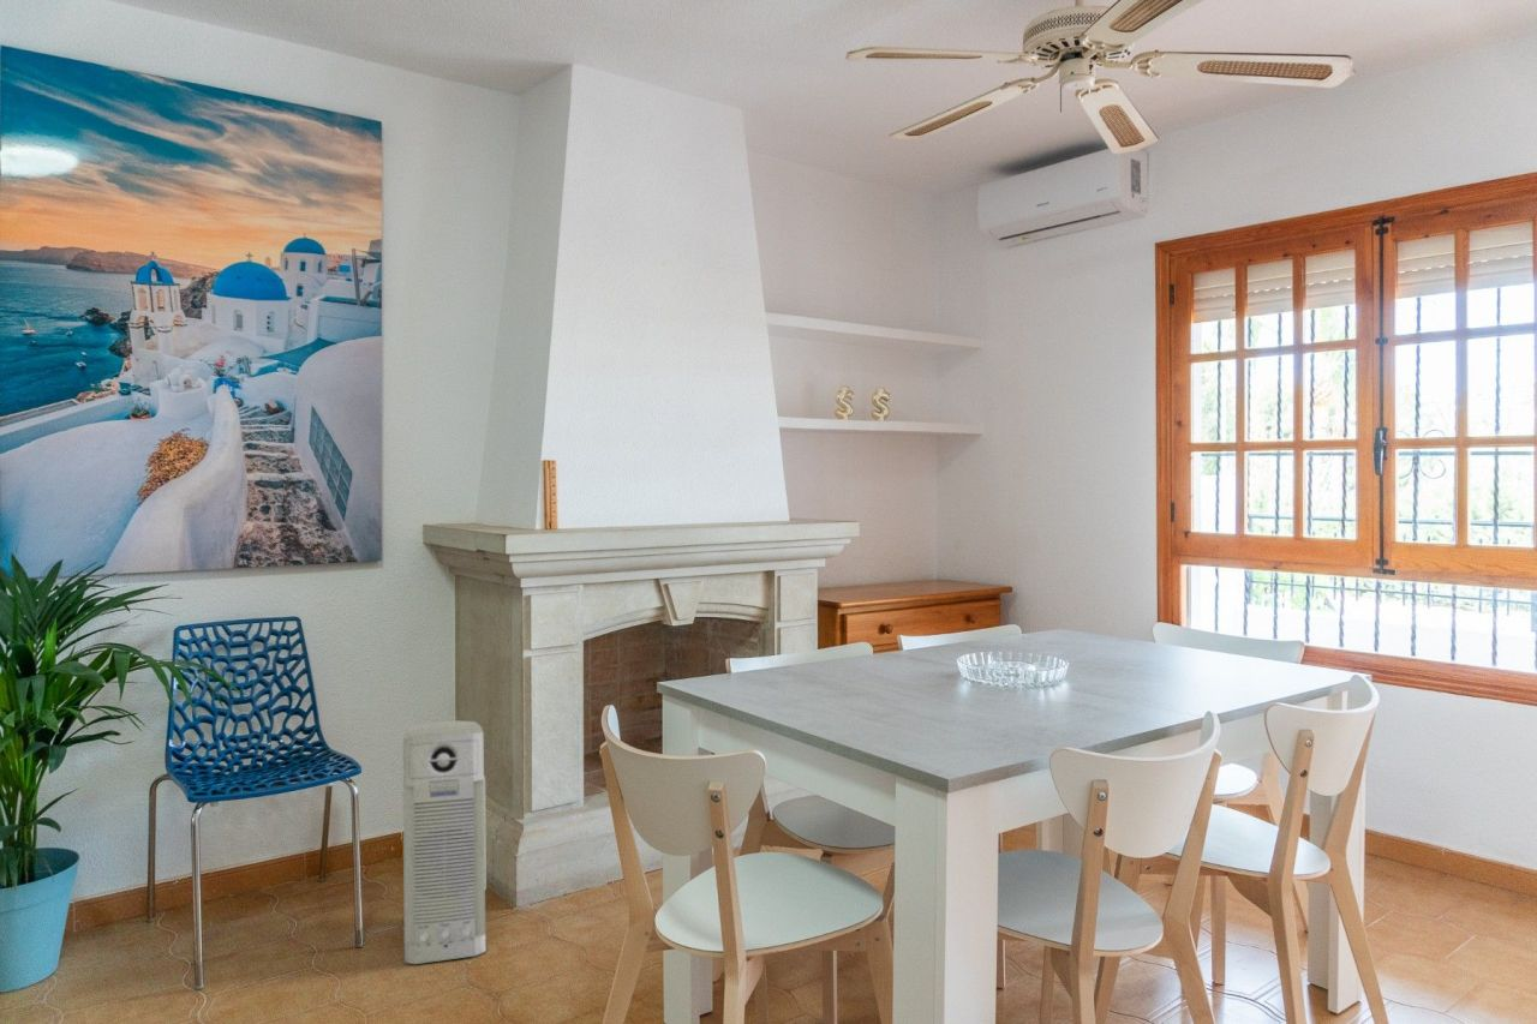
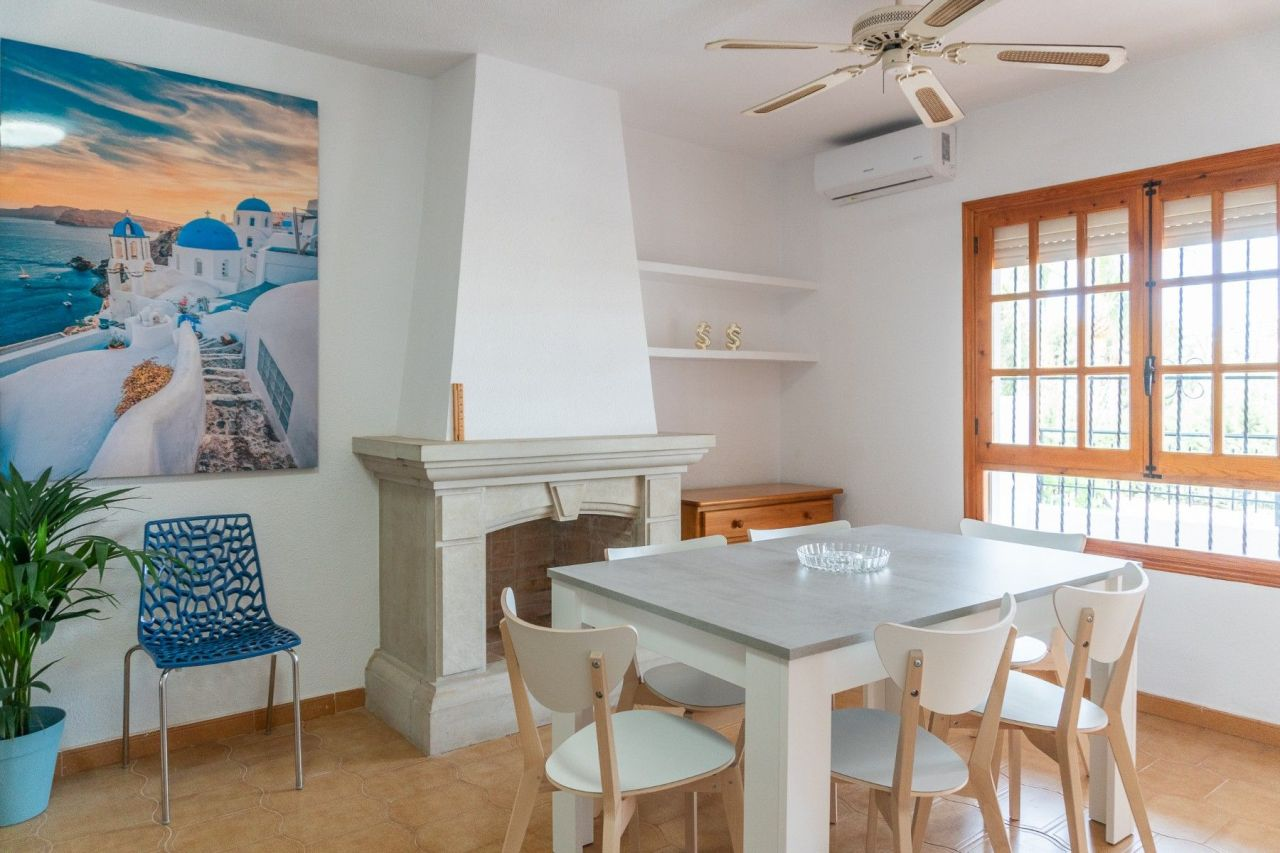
- air purifier (444, 831)
